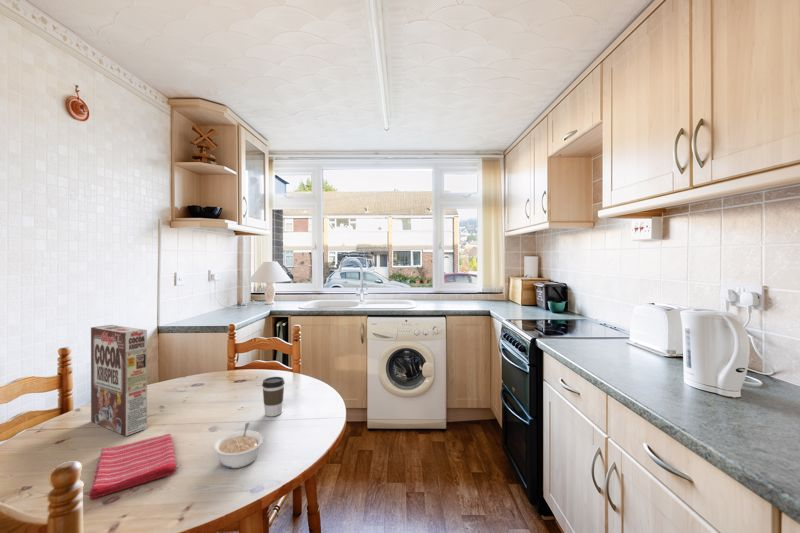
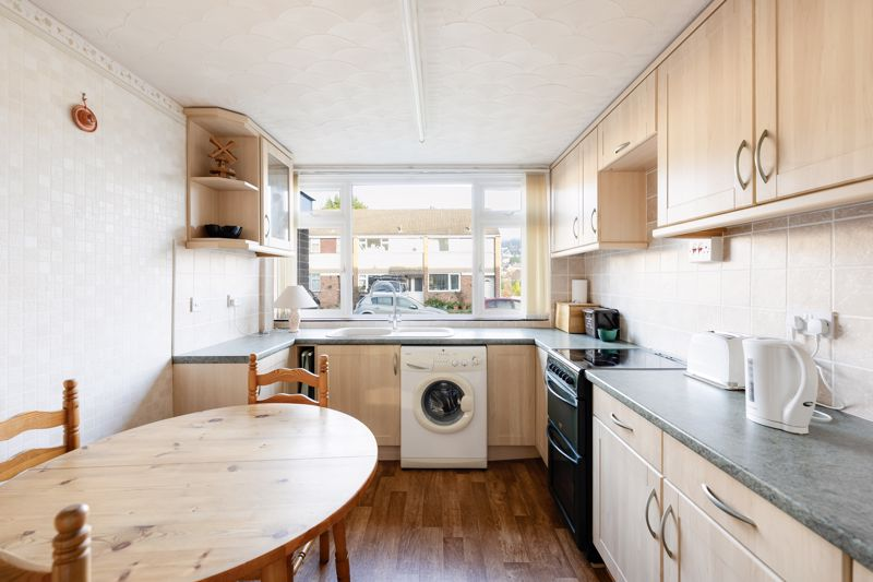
- cereal box (118, 376)
- legume (238, 447)
- dish towel (136, 460)
- coffee cup (273, 396)
